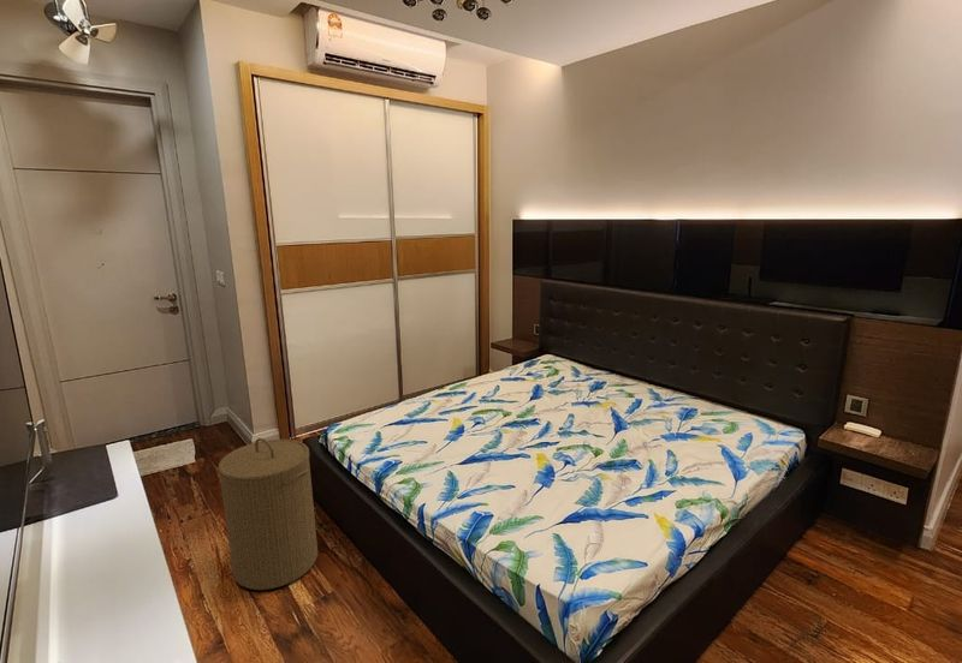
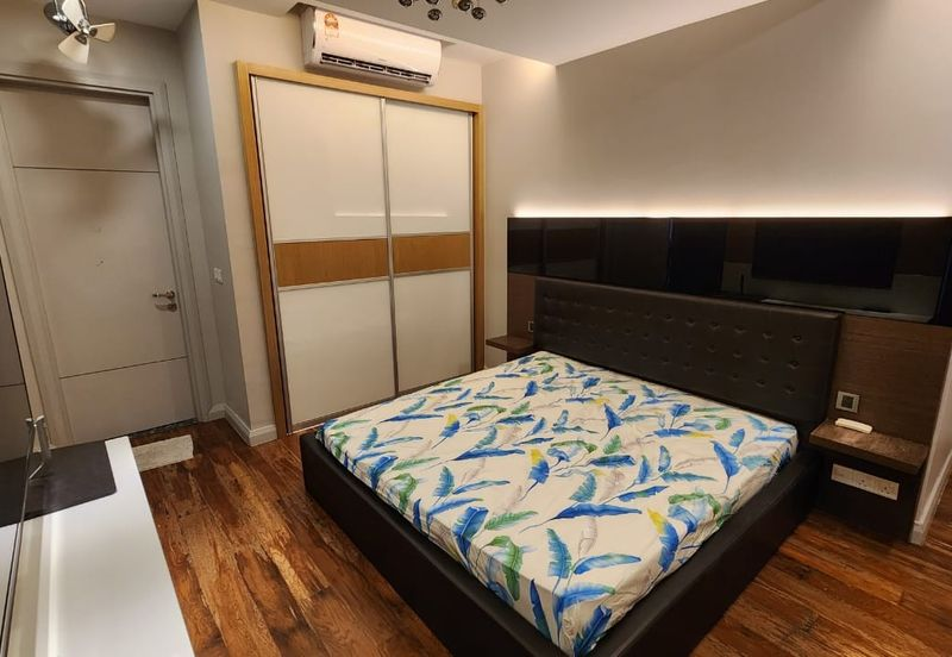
- laundry hamper (269, 502)
